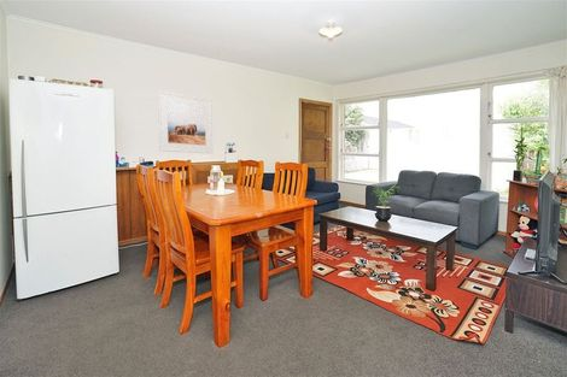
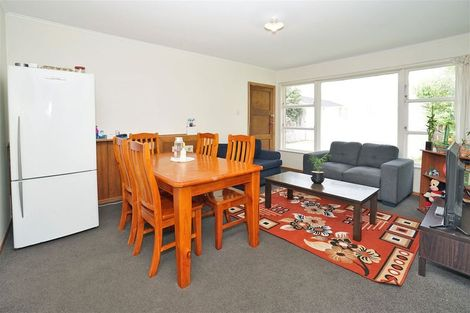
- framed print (187, 124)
